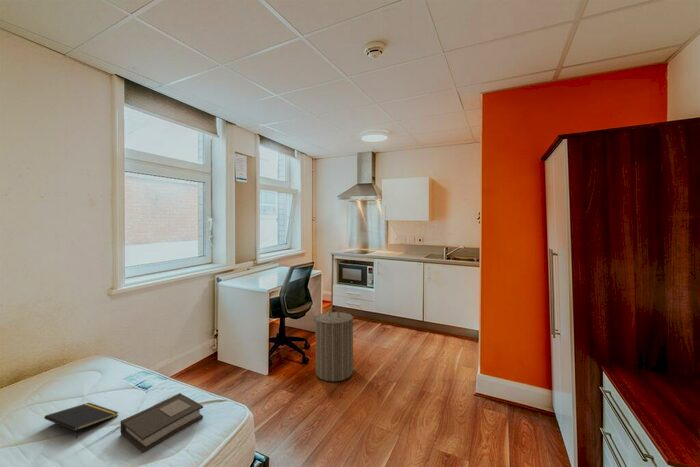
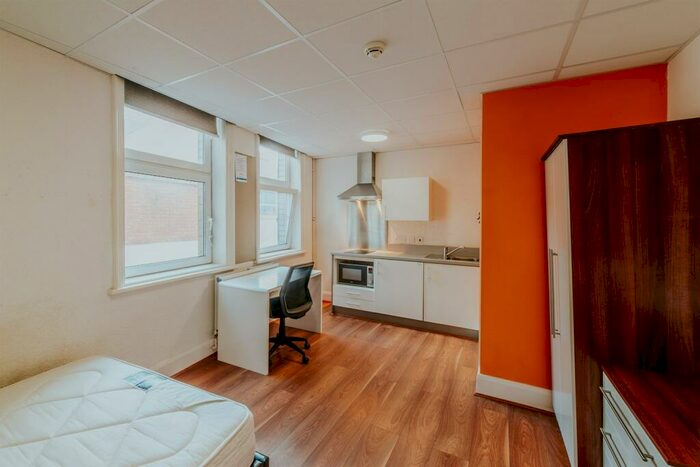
- book (163, 418)
- notepad (82, 415)
- laundry hamper (334, 340)
